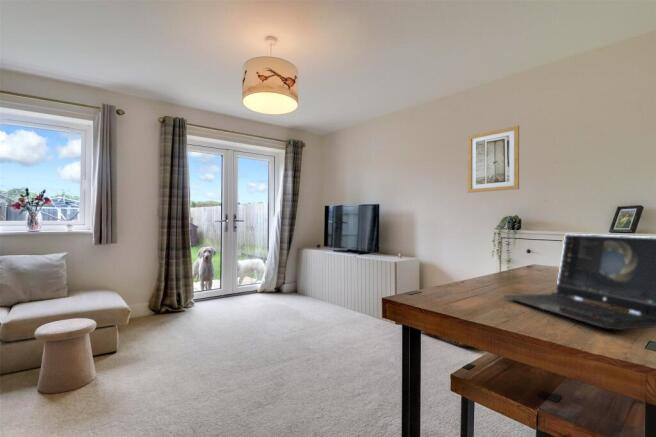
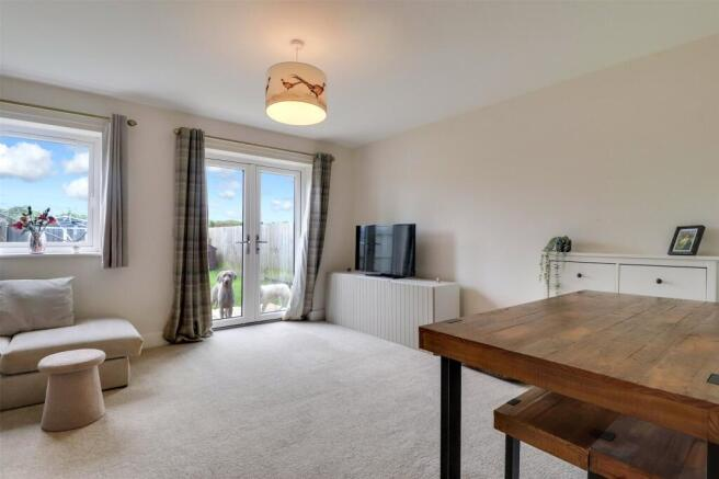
- laptop computer (581, 273)
- wall art (491, 161)
